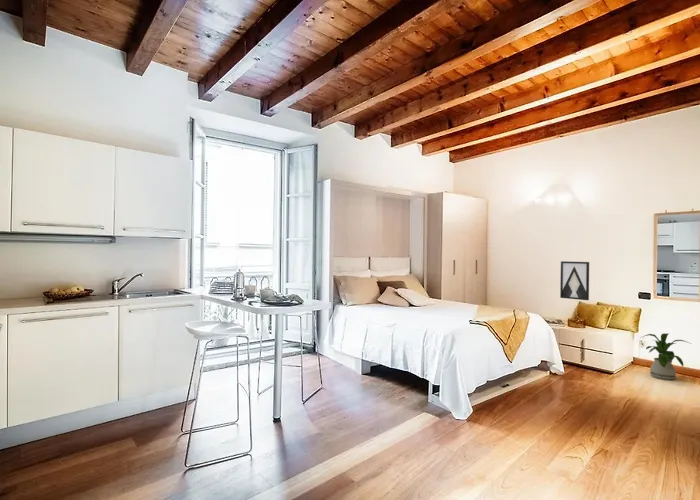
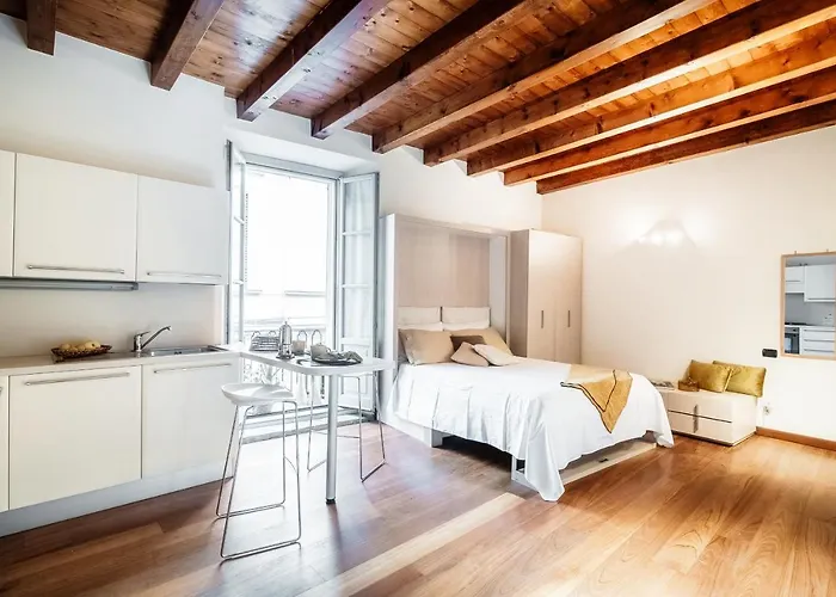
- wall art (574, 280)
- house plant (665, 353)
